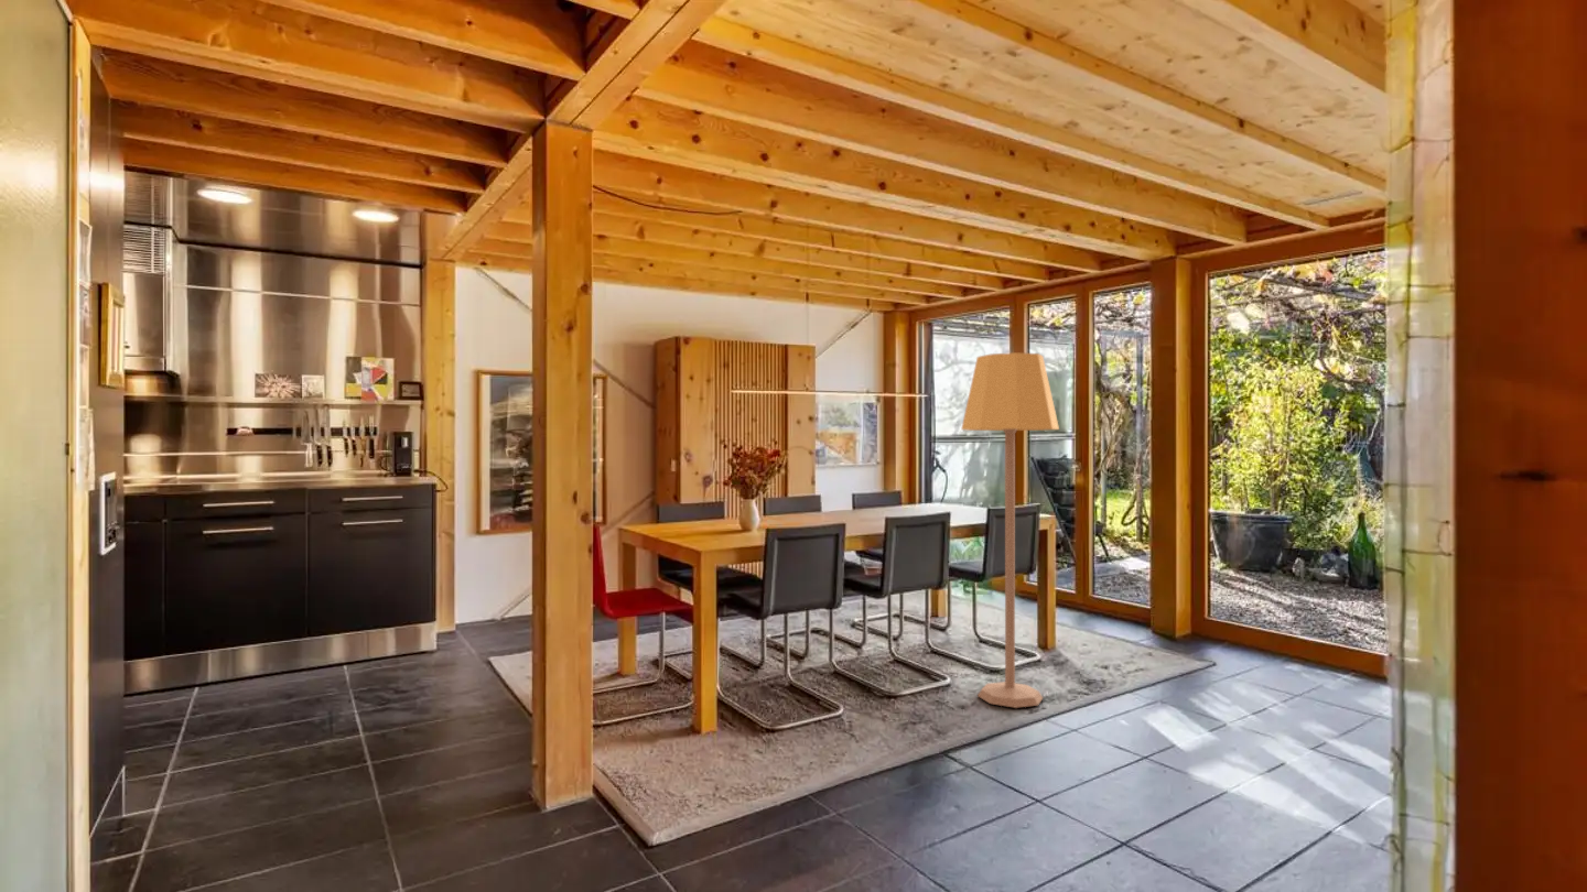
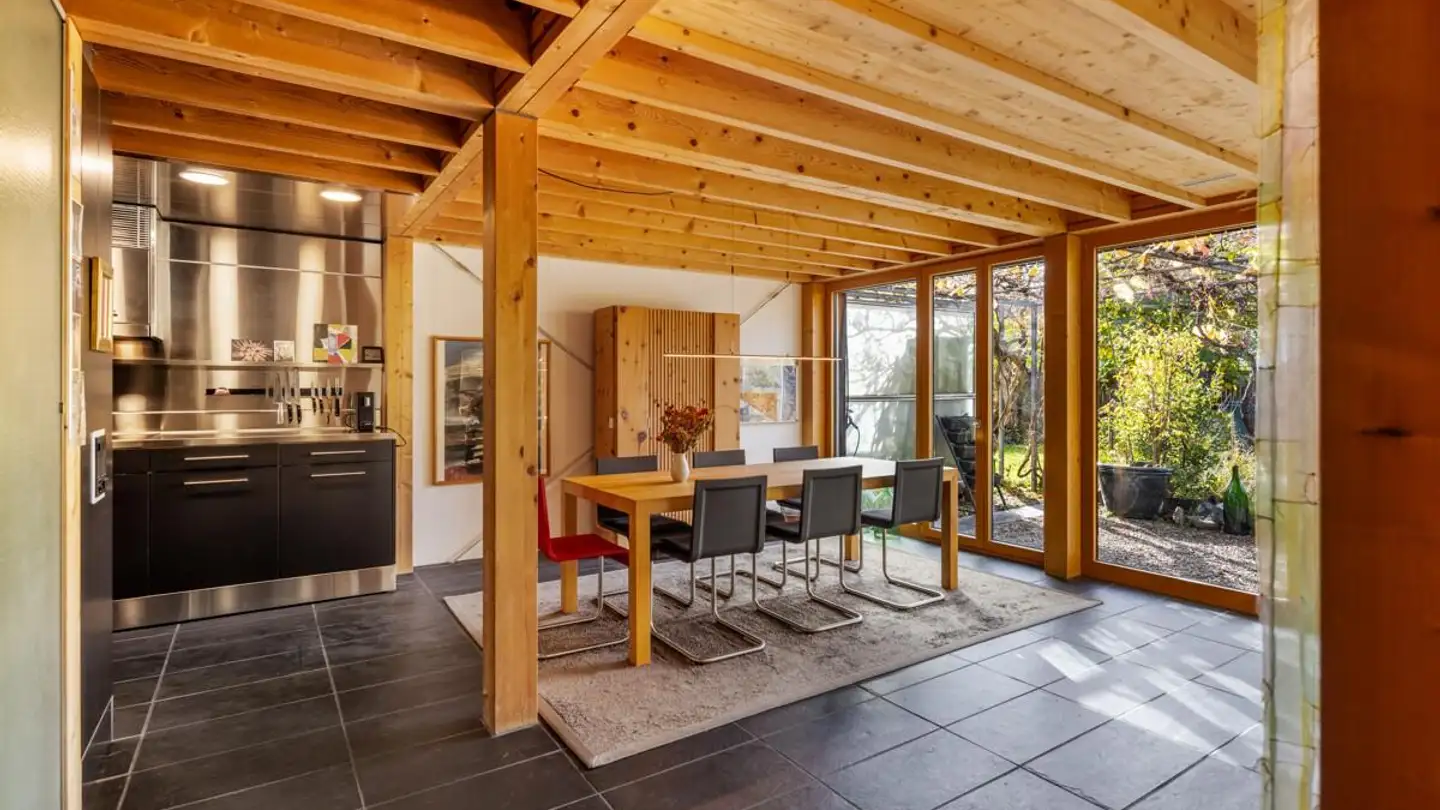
- lamp (1010, 526)
